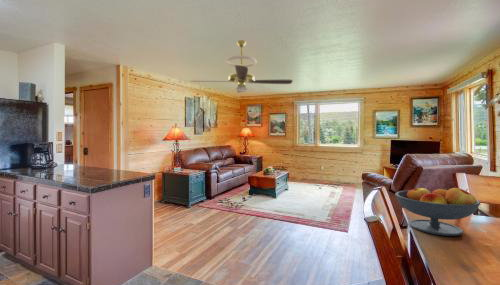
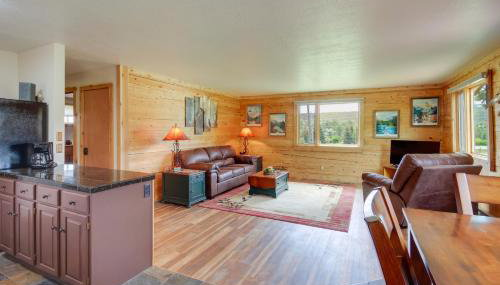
- ceiling fan (241, 68)
- fruit bowl (434, 206)
